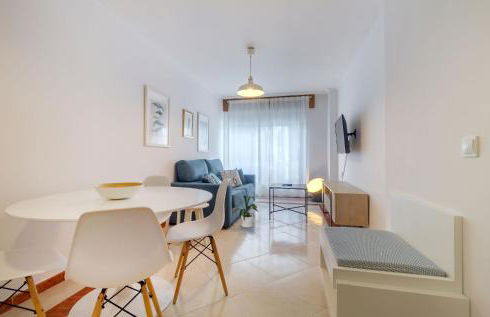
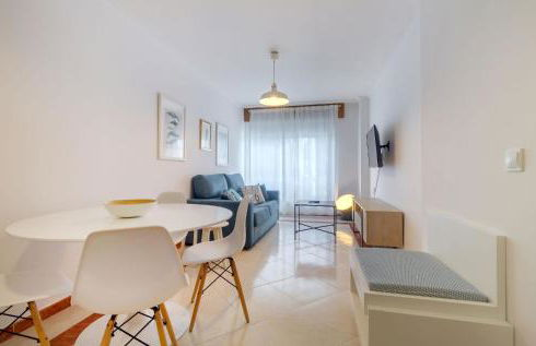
- house plant (247, 210)
